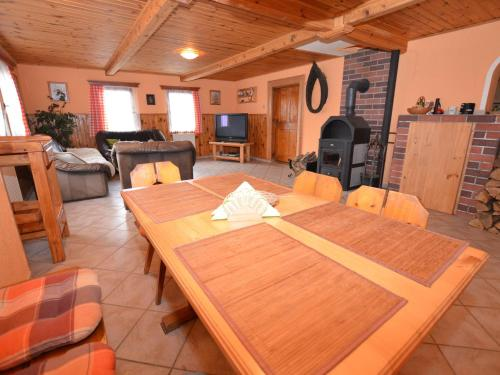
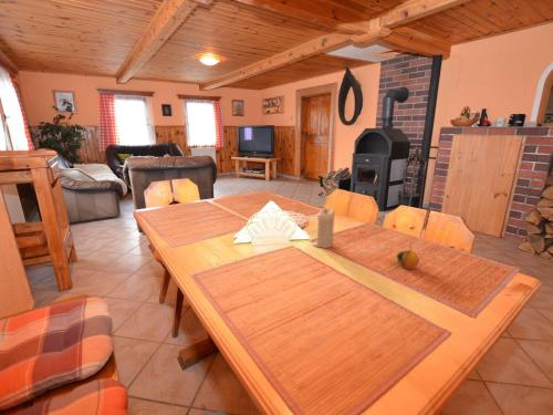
+ fruit (405, 257)
+ candle (324, 227)
